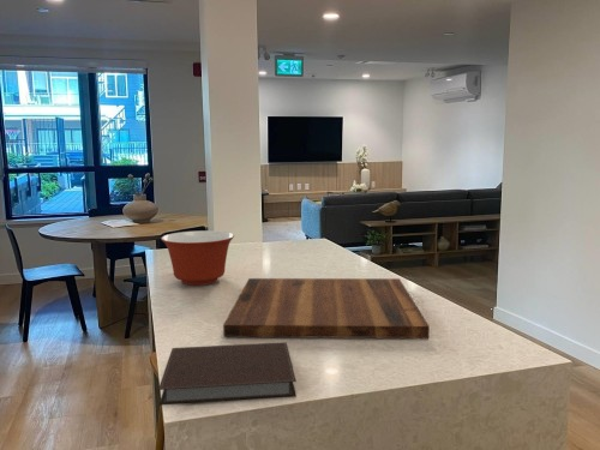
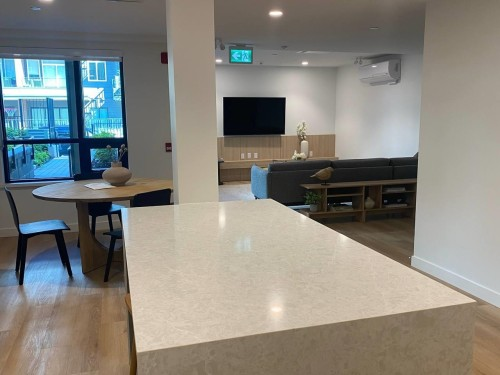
- mixing bowl (198, 258)
- notebook (229, 368)
- cutting board (324, 304)
